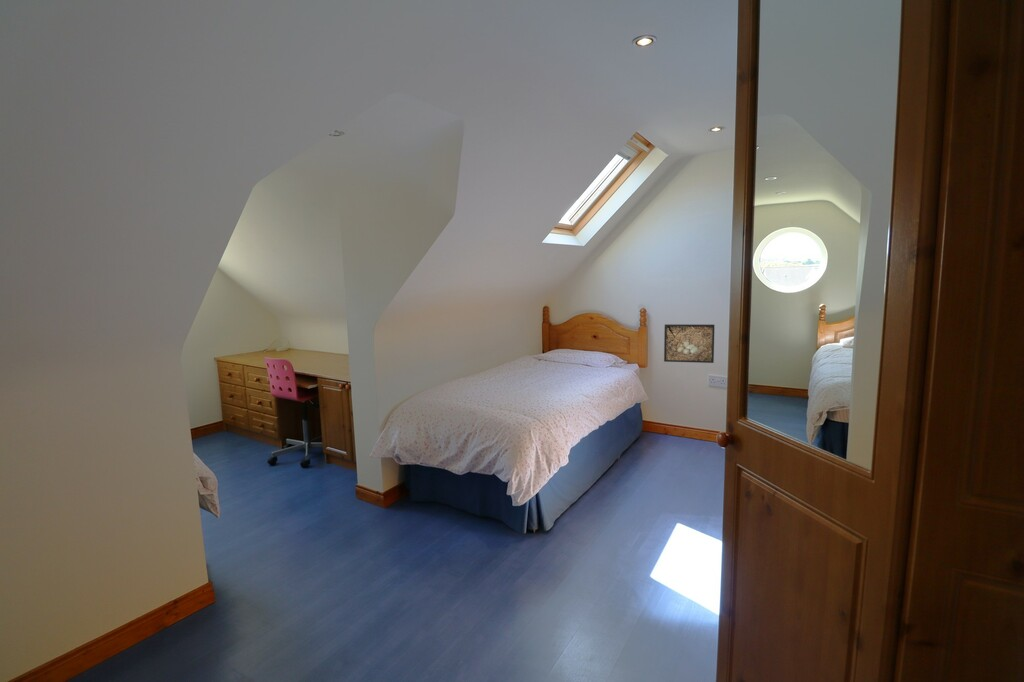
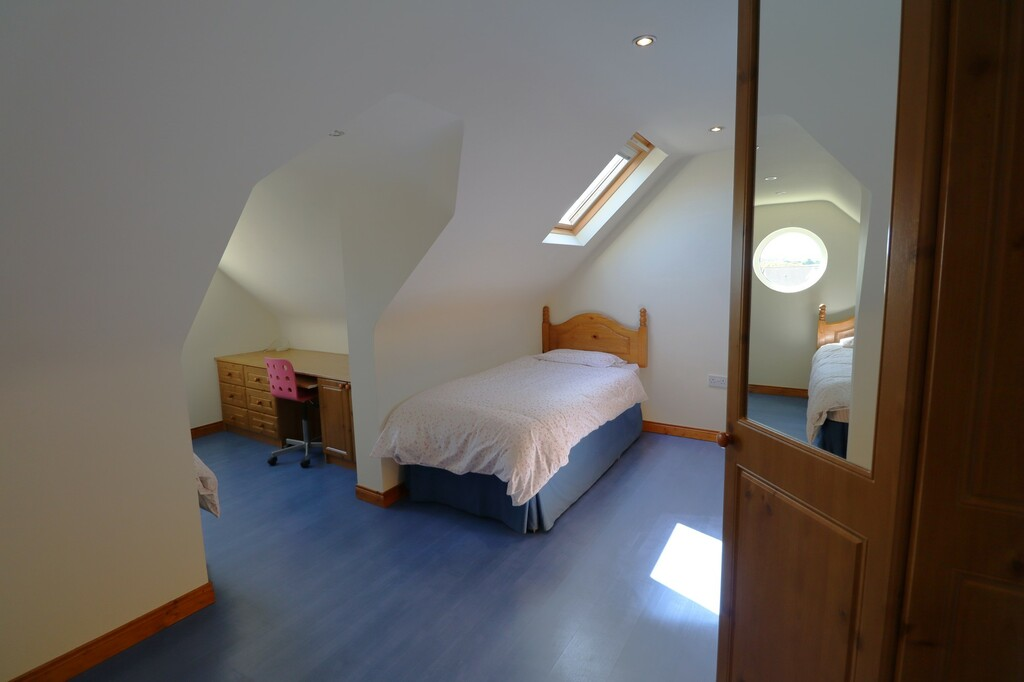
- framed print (688, 343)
